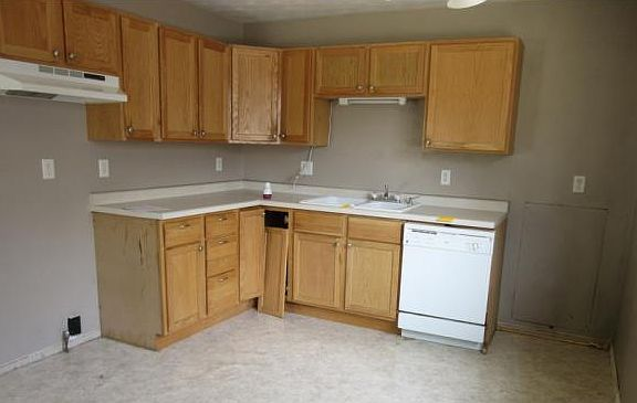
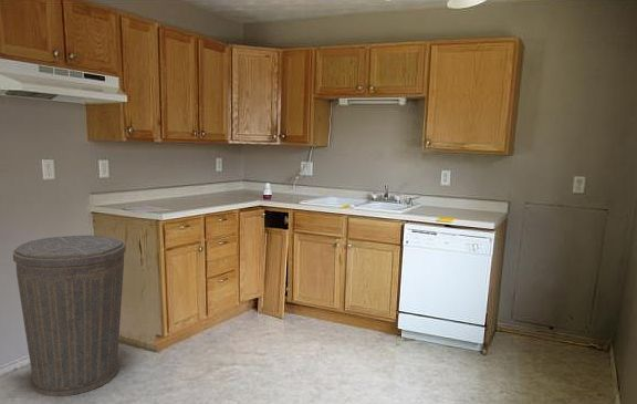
+ trash can (74, 311)
